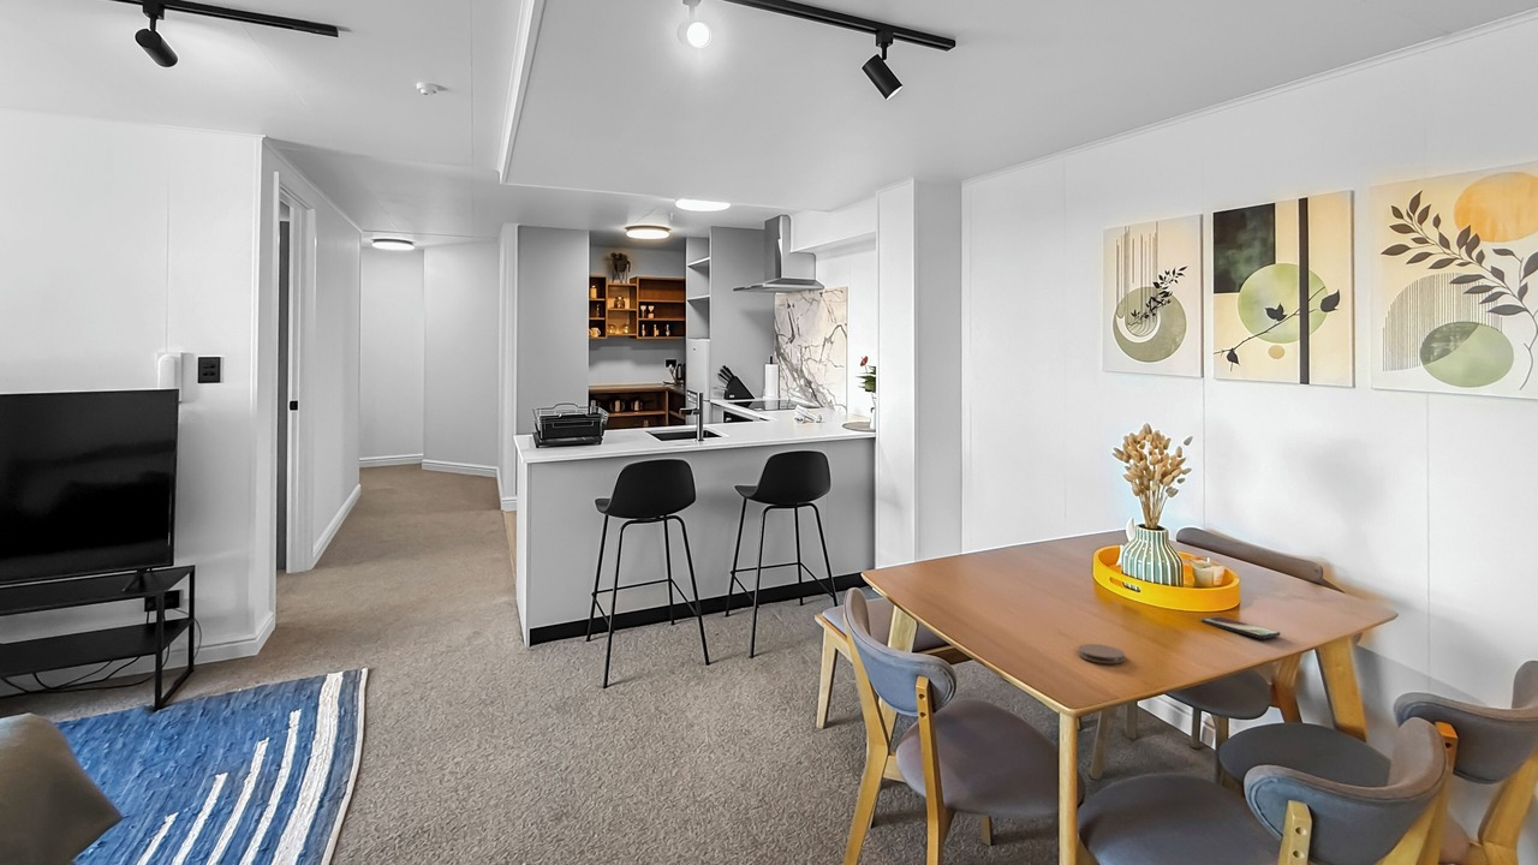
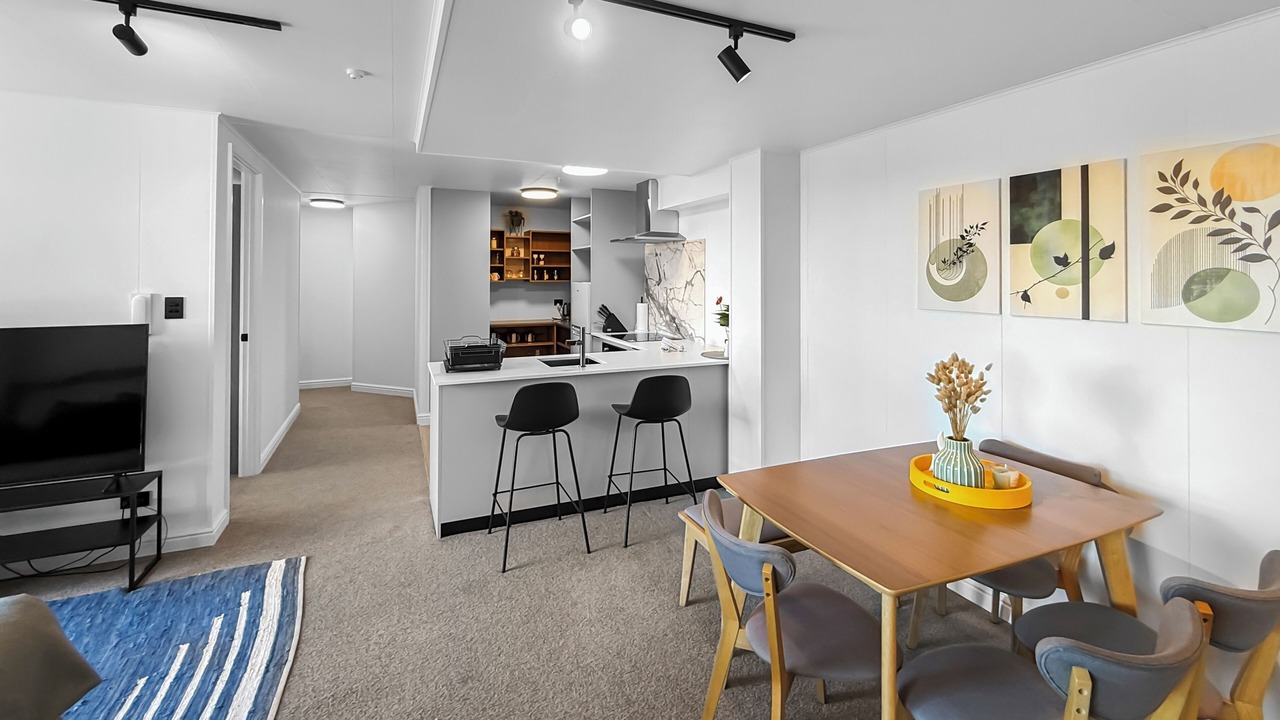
- smartphone (1239, 627)
- coaster (1101, 652)
